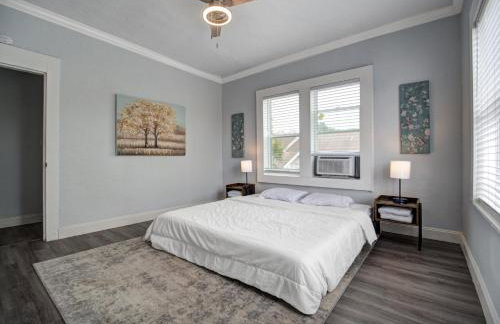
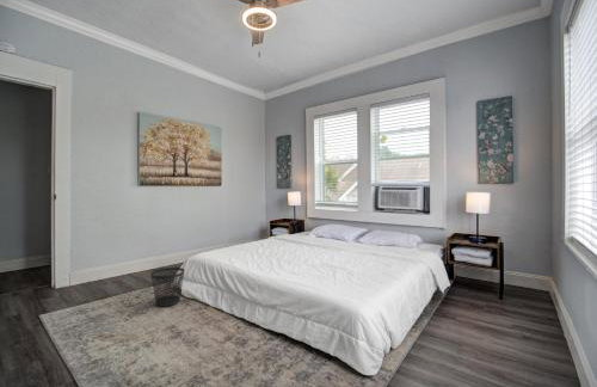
+ wastebasket (168, 287)
